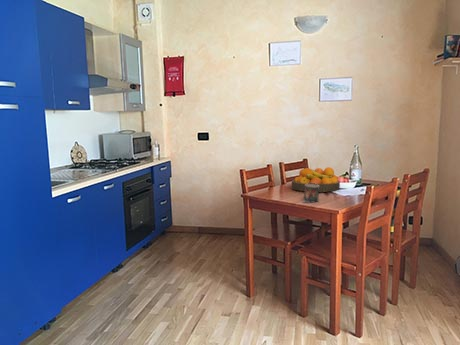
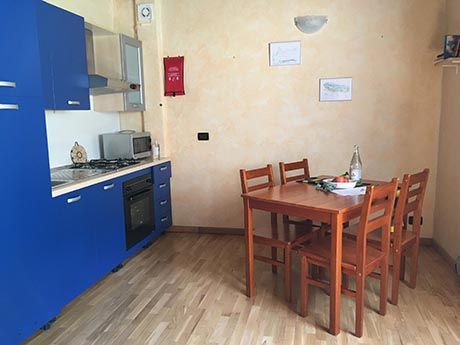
- fruit bowl (315, 177)
- candle (309, 192)
